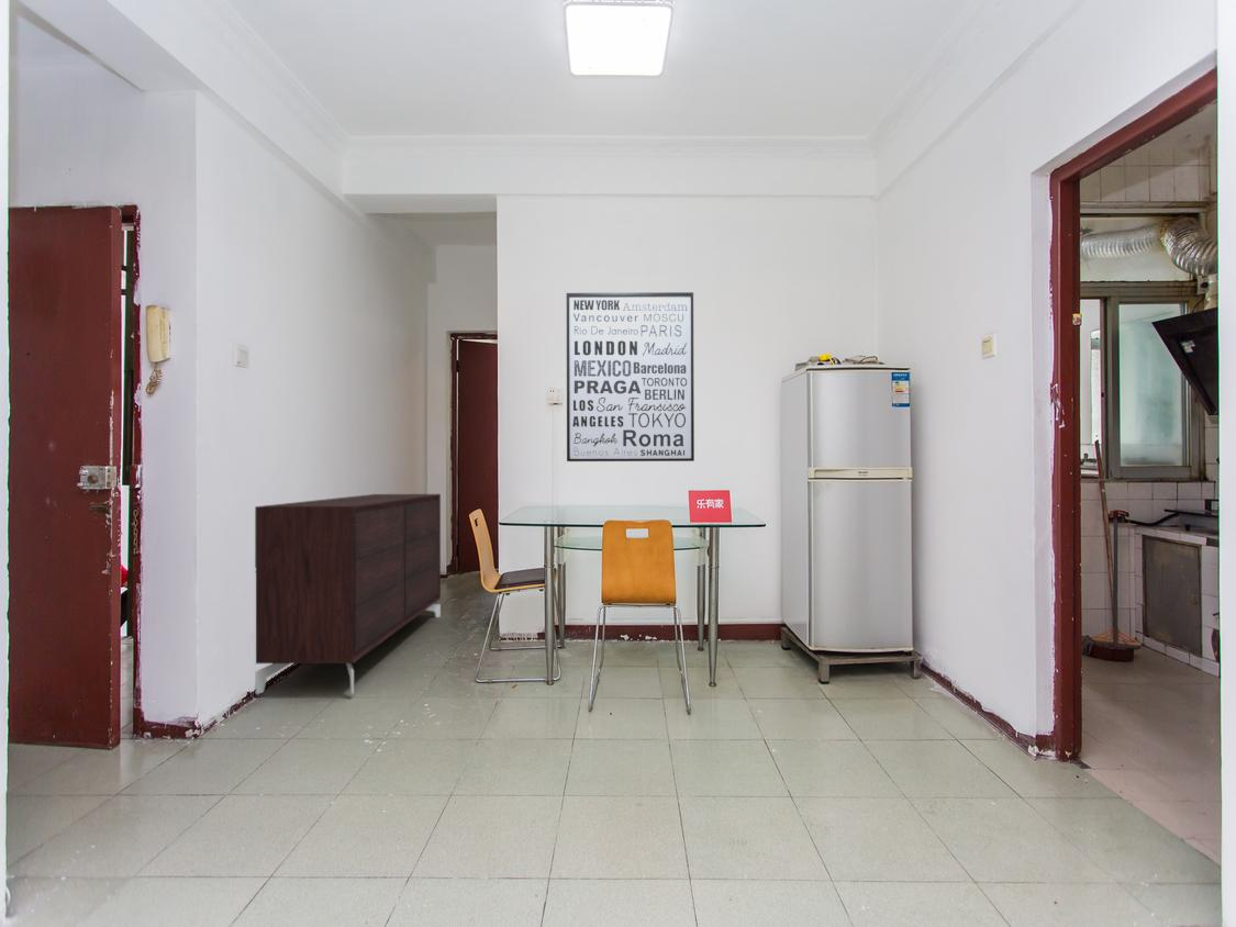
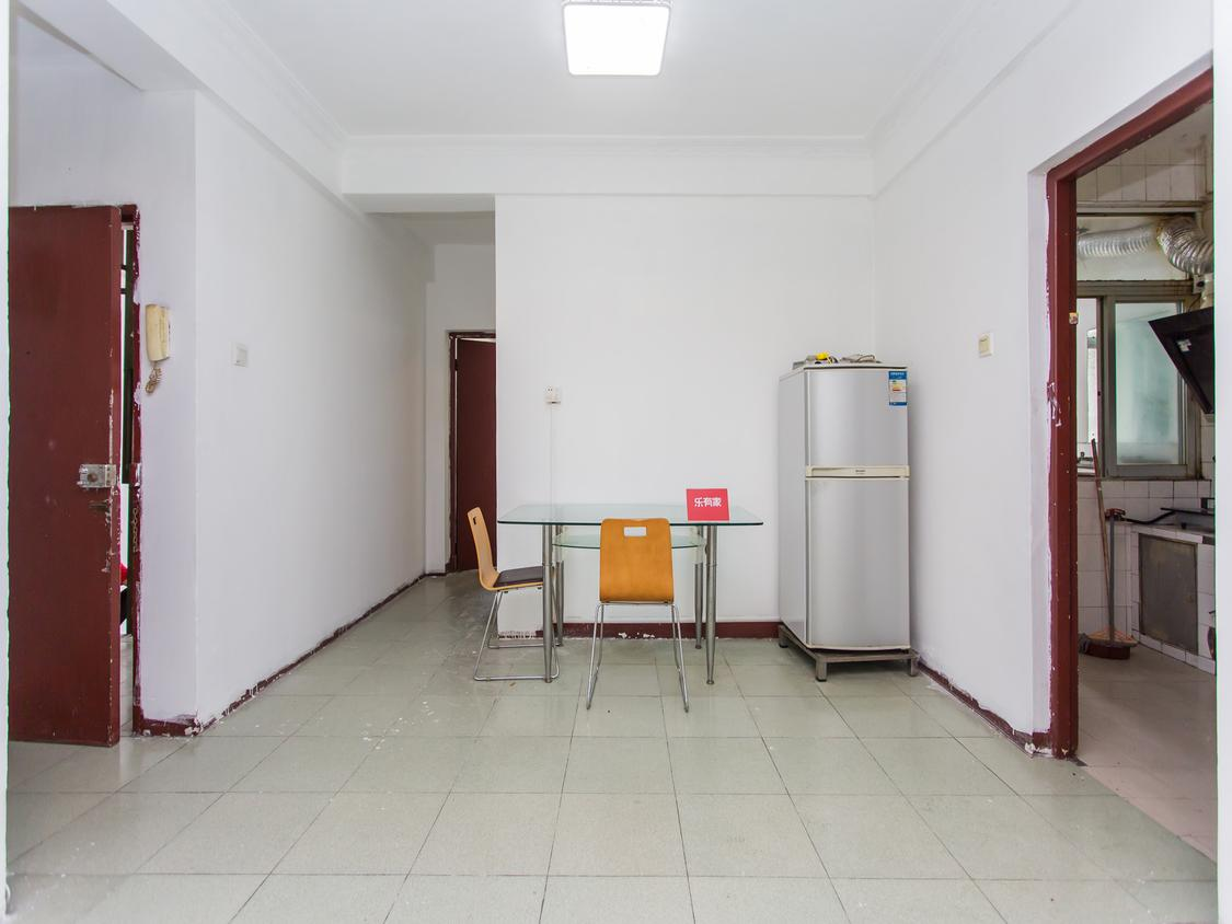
- sideboard (366, 573)
- wall art (630, 377)
